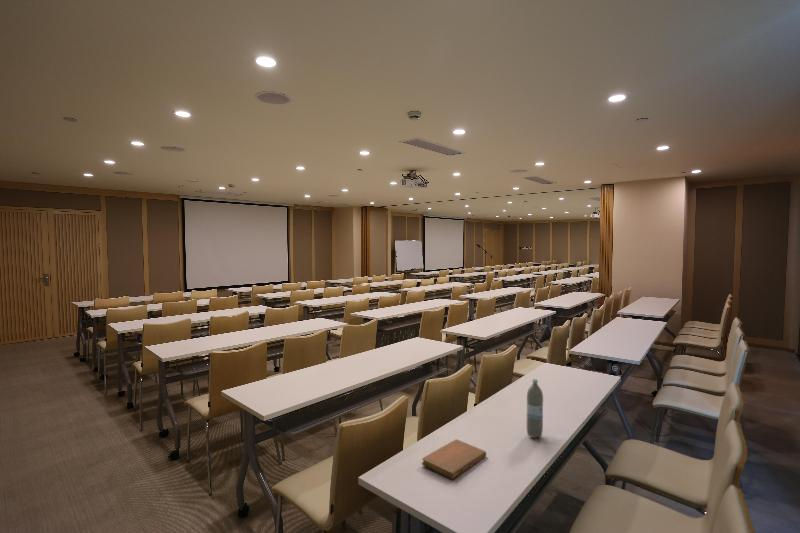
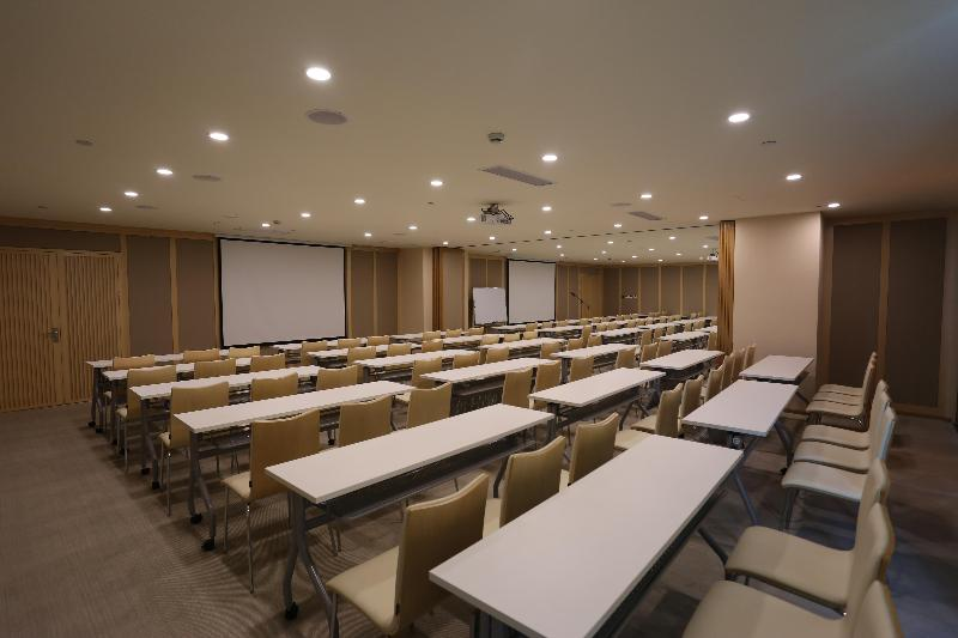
- water bottle (534, 408)
- notebook (454, 457)
